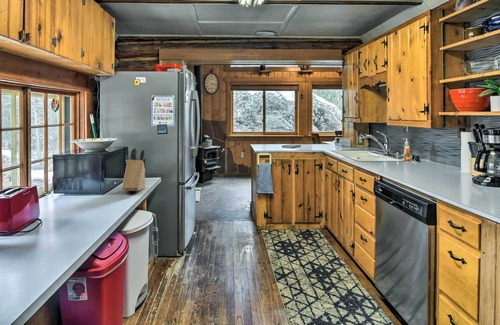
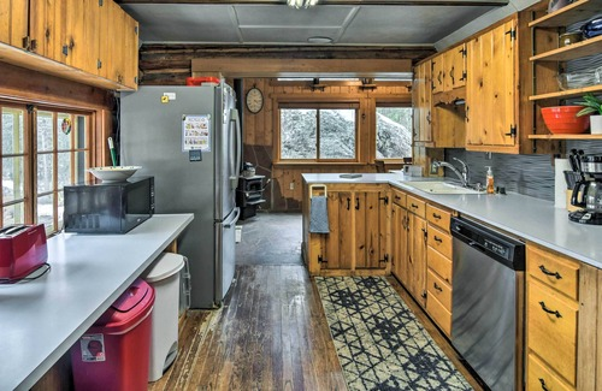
- knife block (135, 168)
